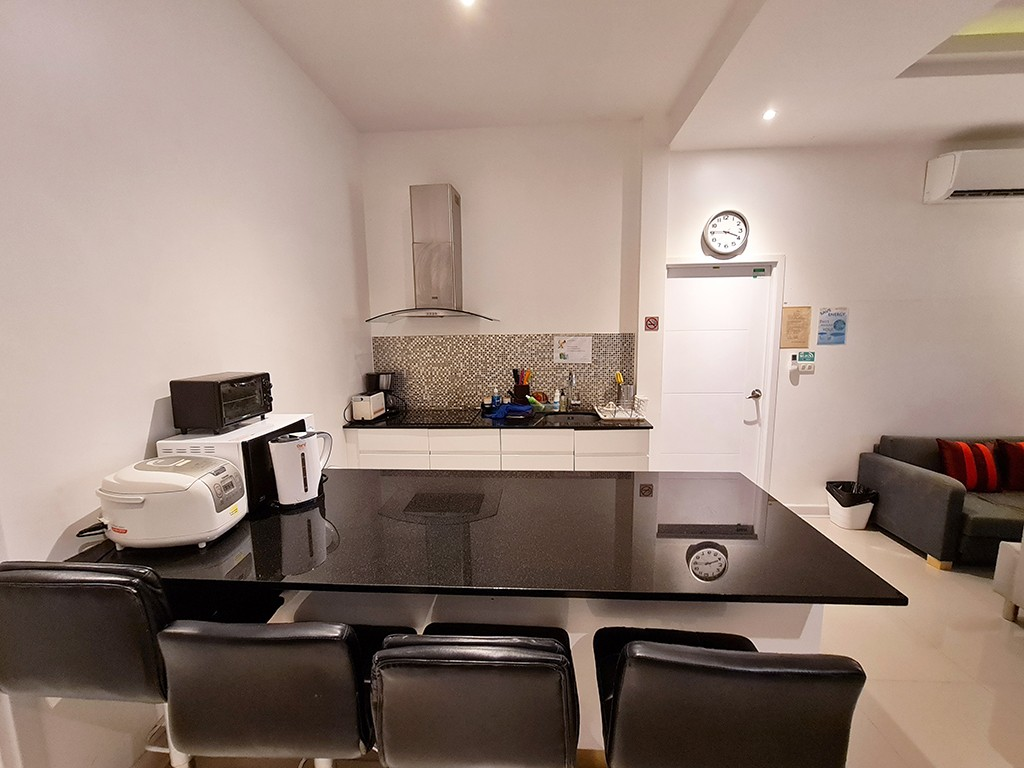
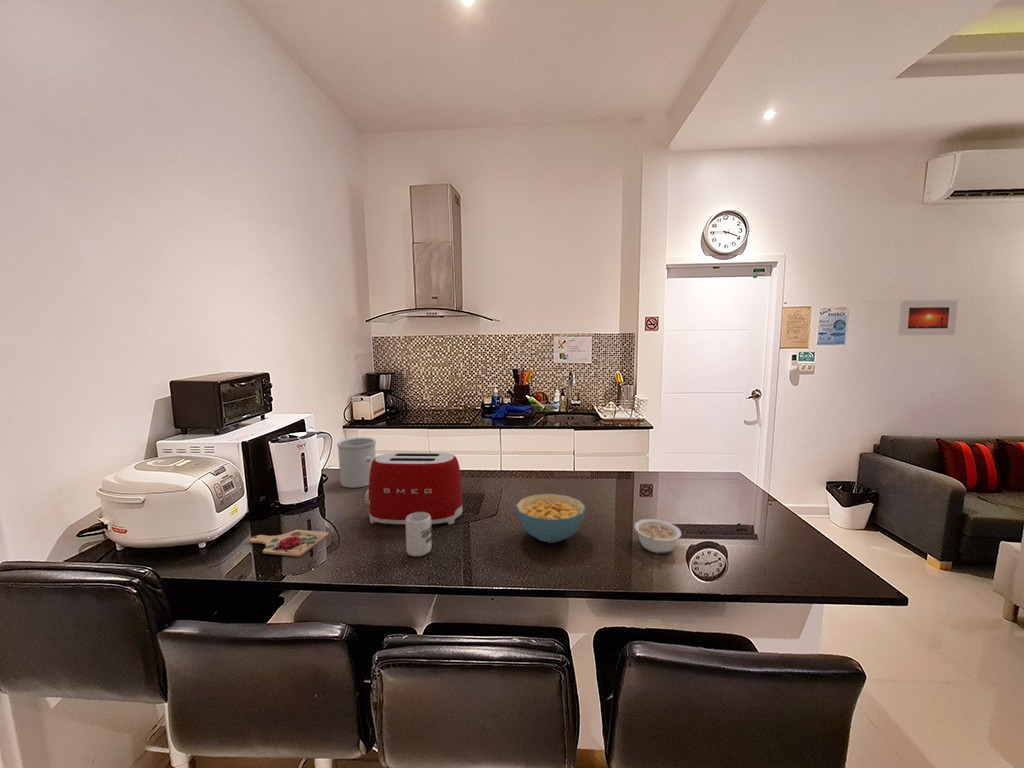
+ cereal bowl (550, 521)
+ utensil holder (357, 461)
+ toaster (413, 486)
+ cup (419, 533)
+ cutting board (283, 538)
+ legume (657, 536)
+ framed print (927, 318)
